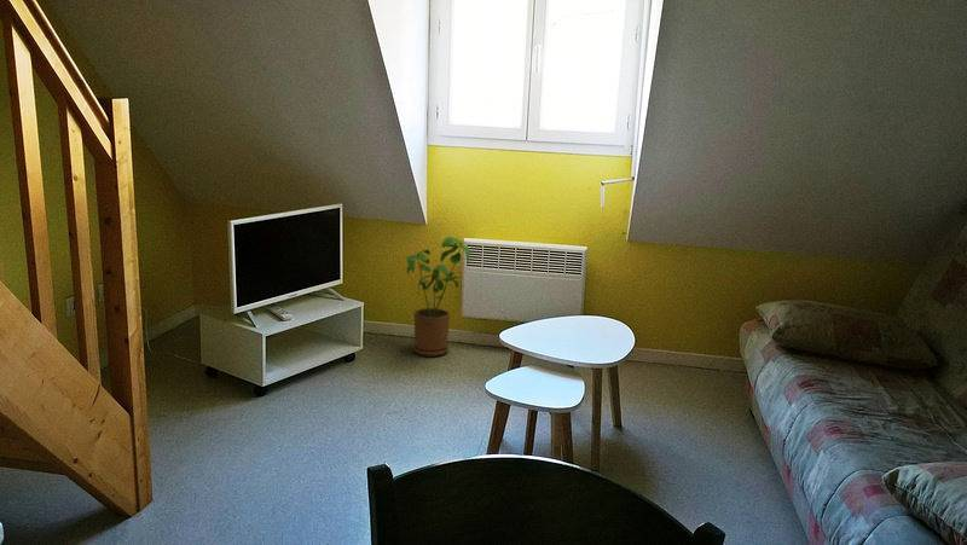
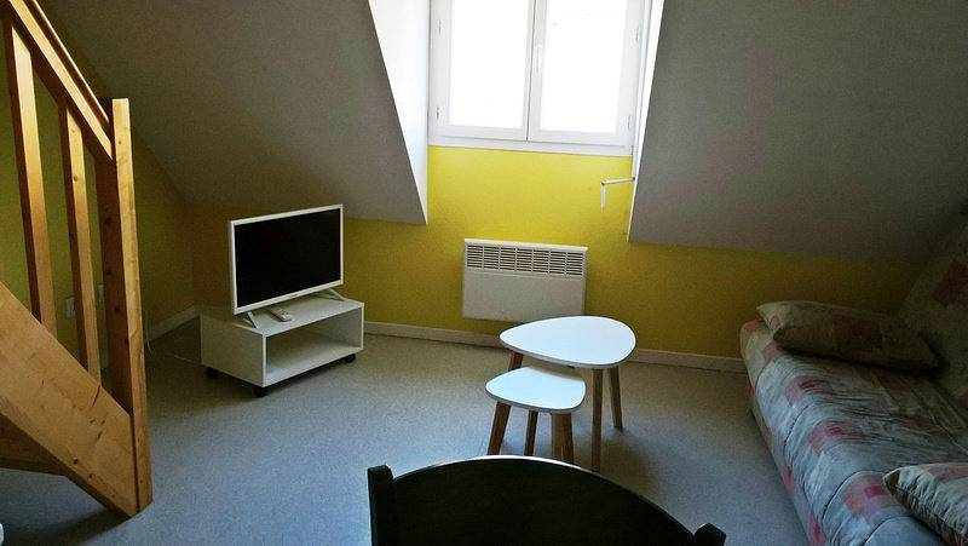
- house plant (434, 295)
